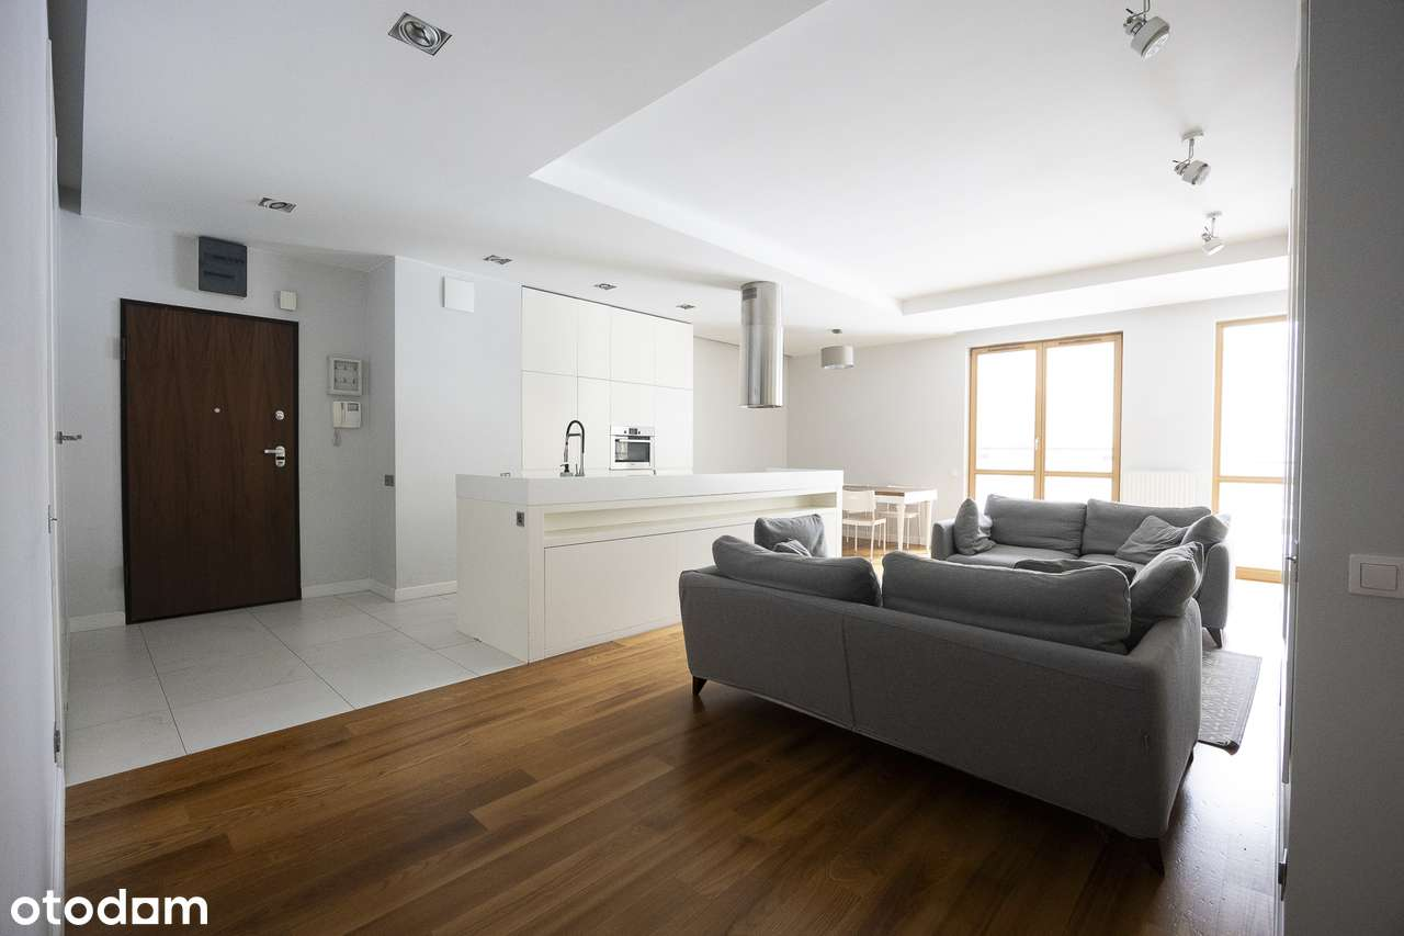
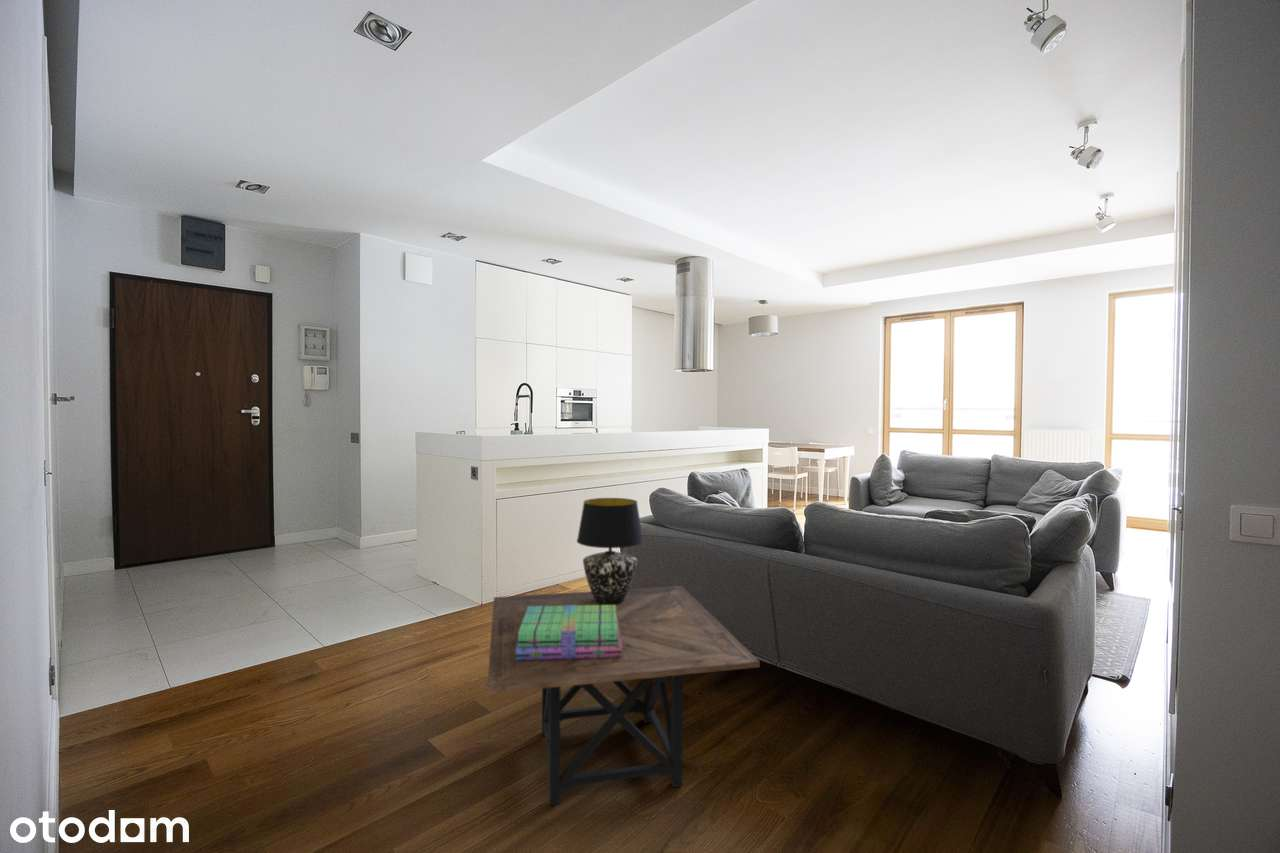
+ side table (602, 694)
+ stack of books (570, 630)
+ table lamp (610, 550)
